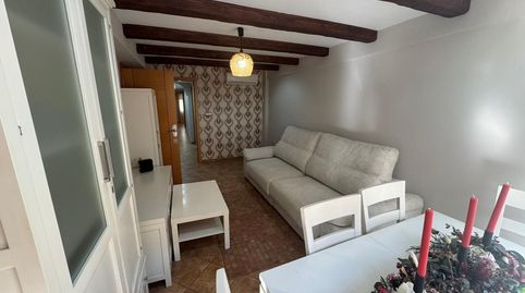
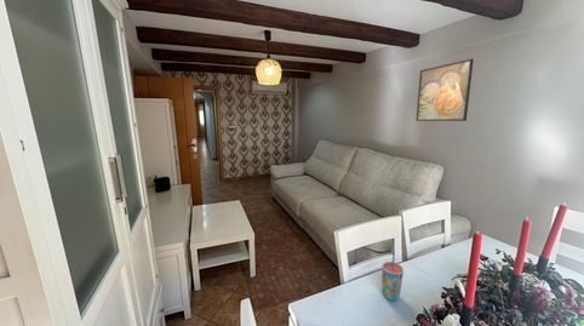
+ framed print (441, 93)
+ cup (391, 274)
